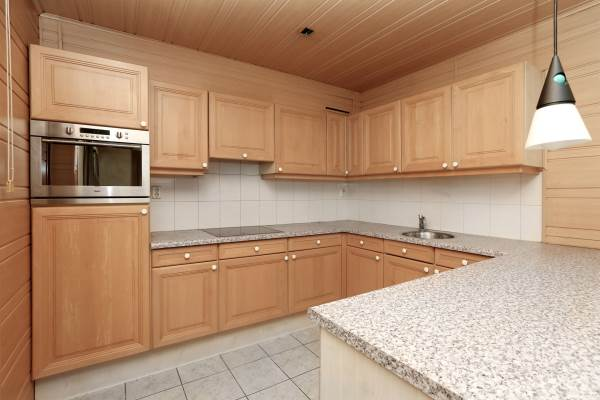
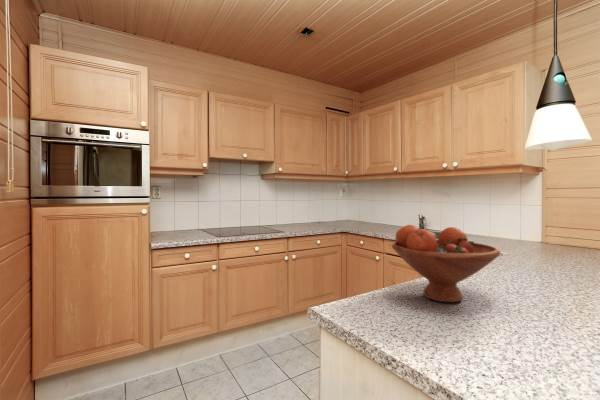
+ fruit bowl (442, 261)
